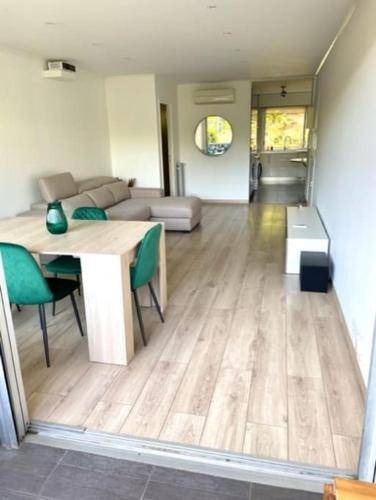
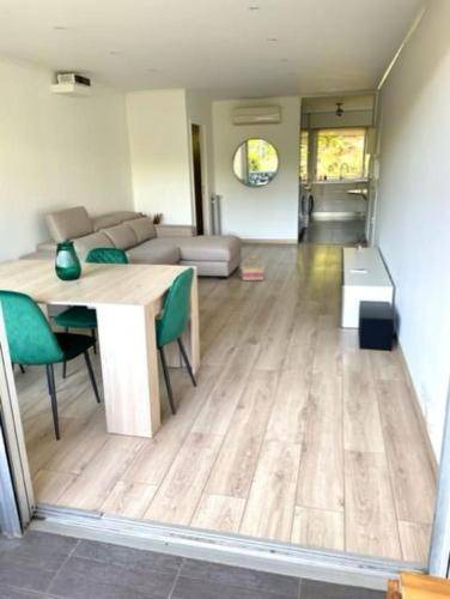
+ basket (253, 267)
